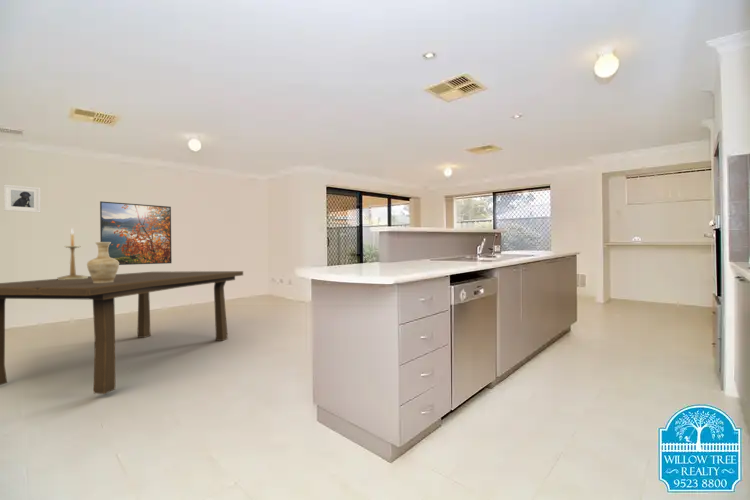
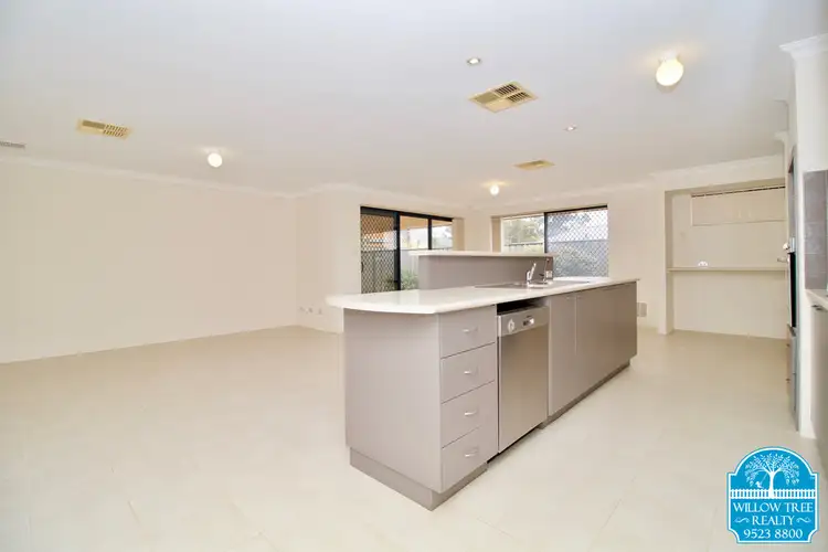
- candlestick (72, 253)
- vase (103, 262)
- dining table (138, 317)
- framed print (137, 234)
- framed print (22, 198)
